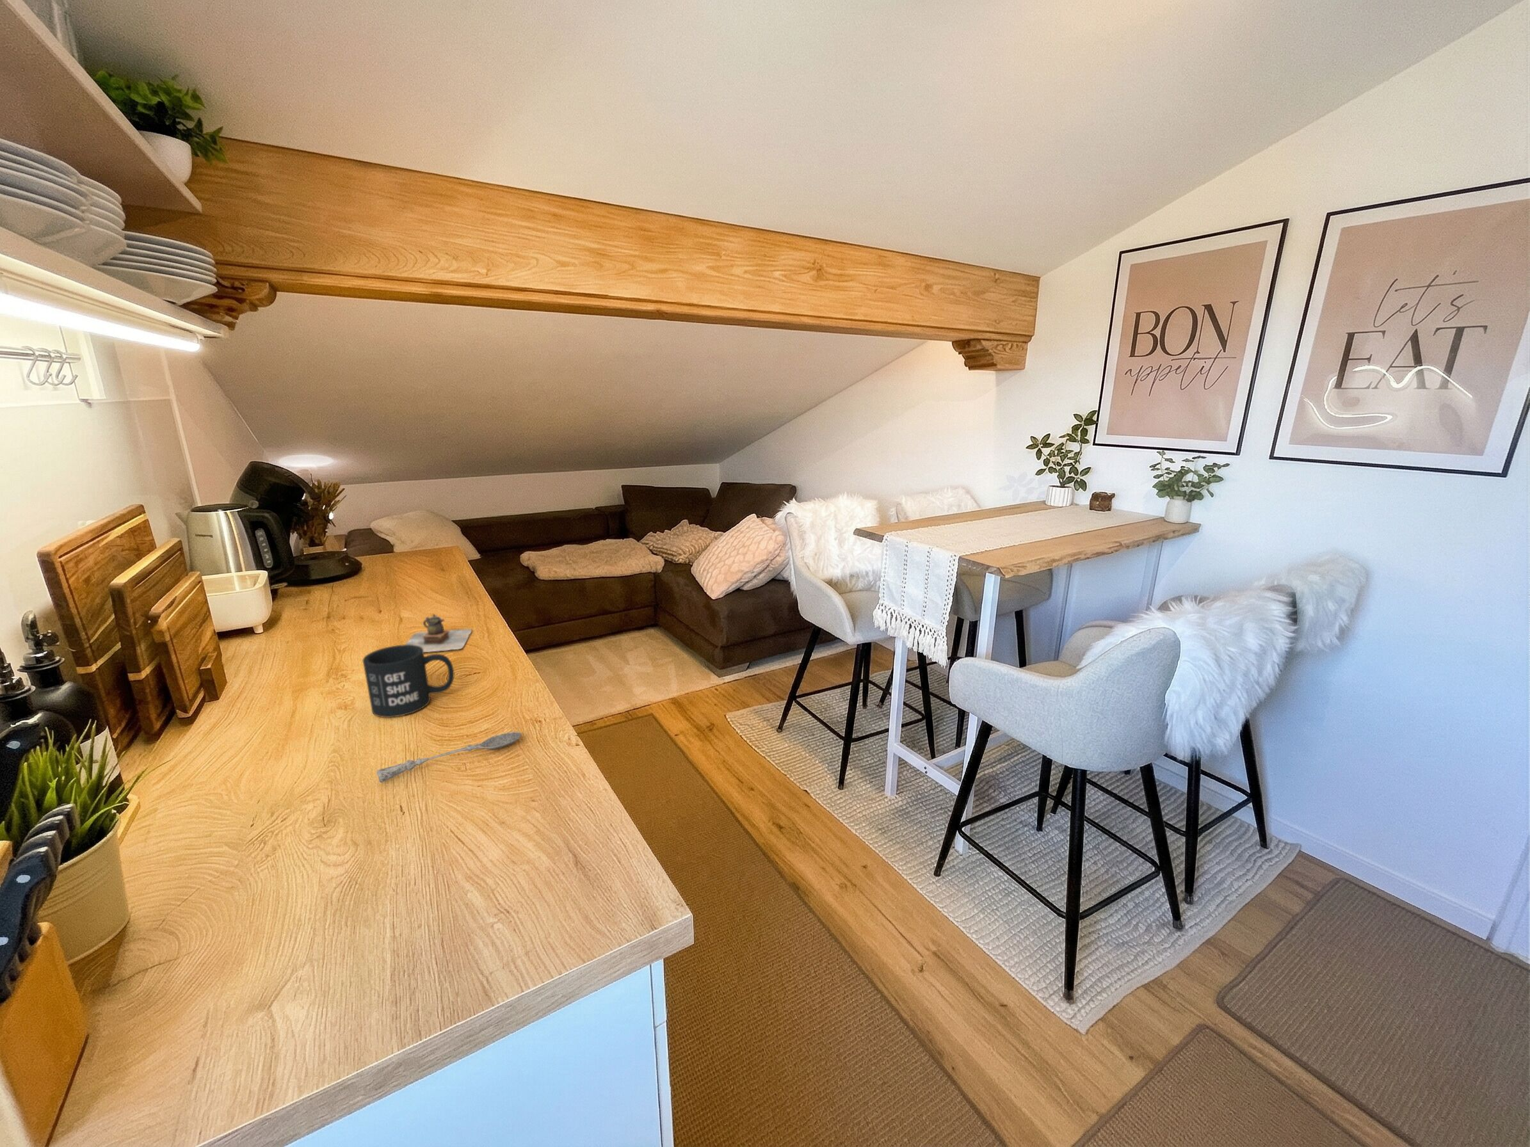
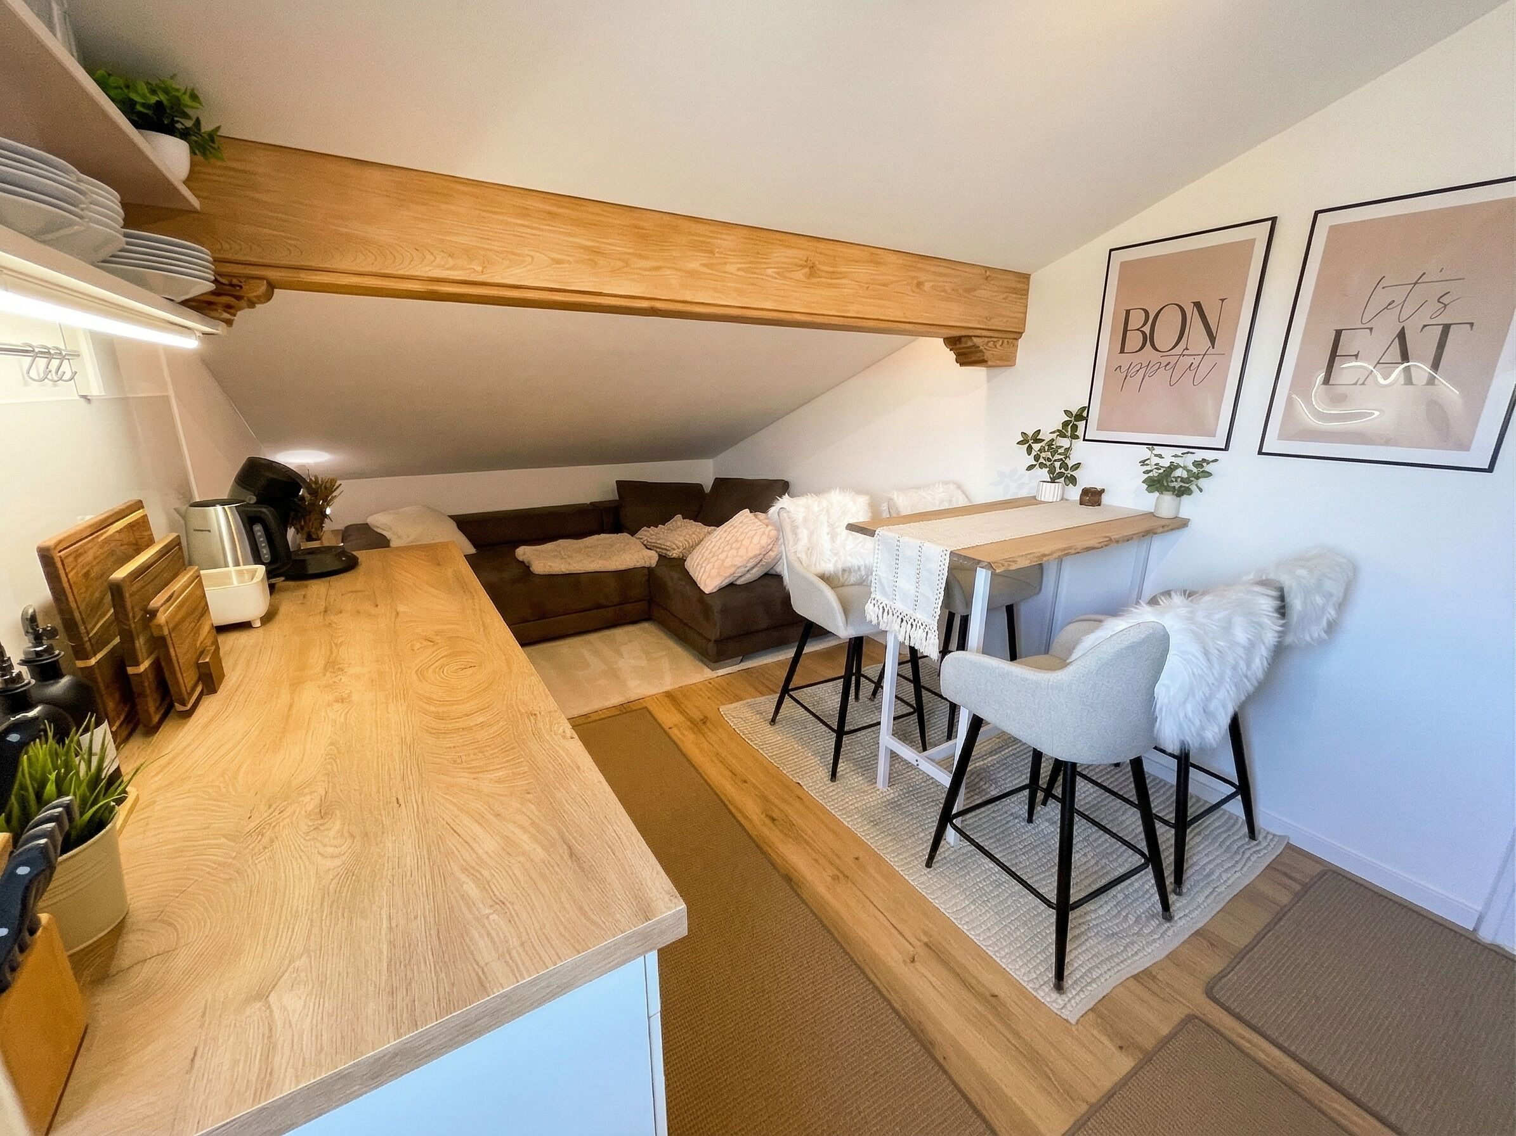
- teapot (435, 628)
- soupspoon (453, 753)
- mug (412, 677)
